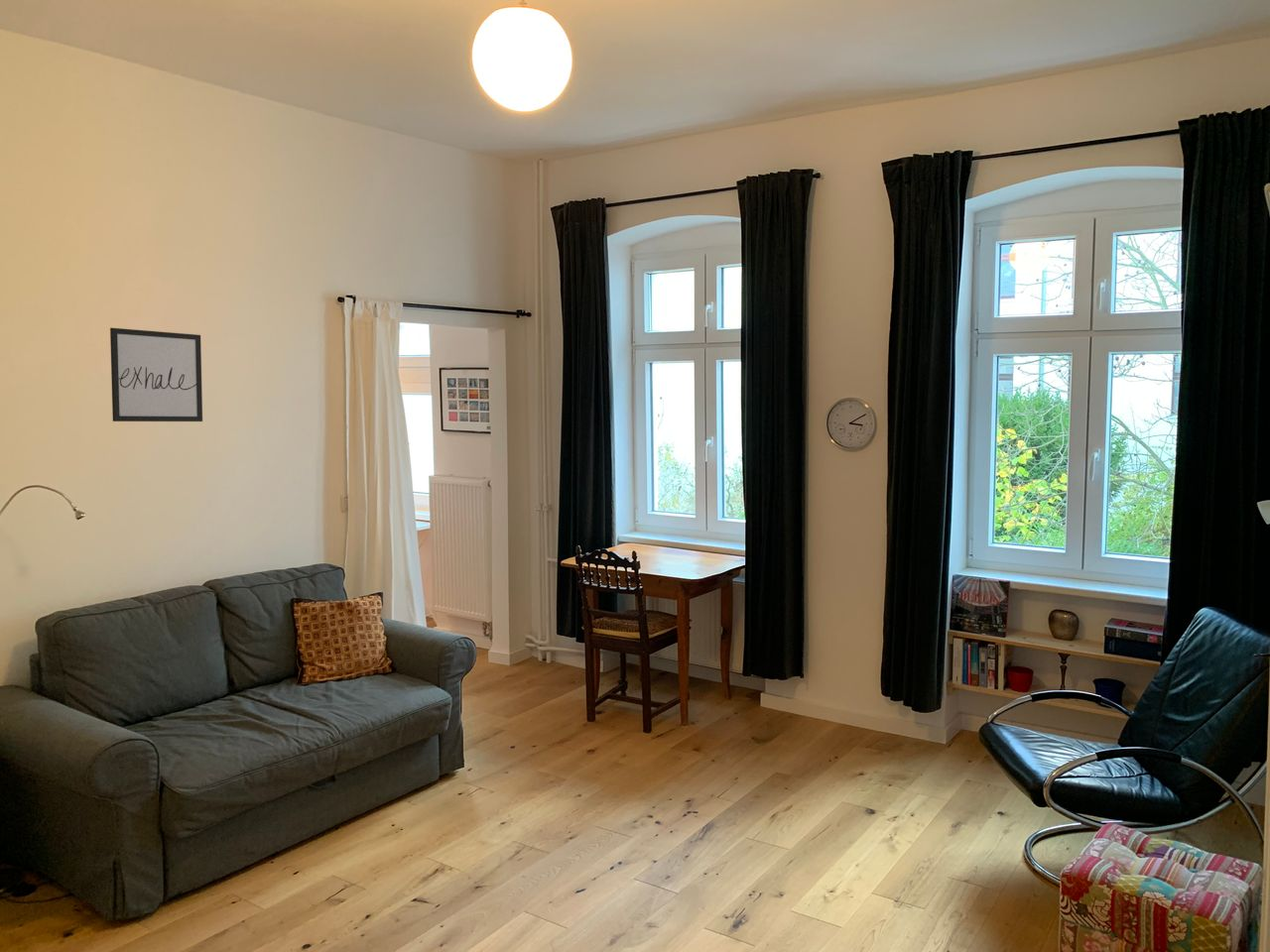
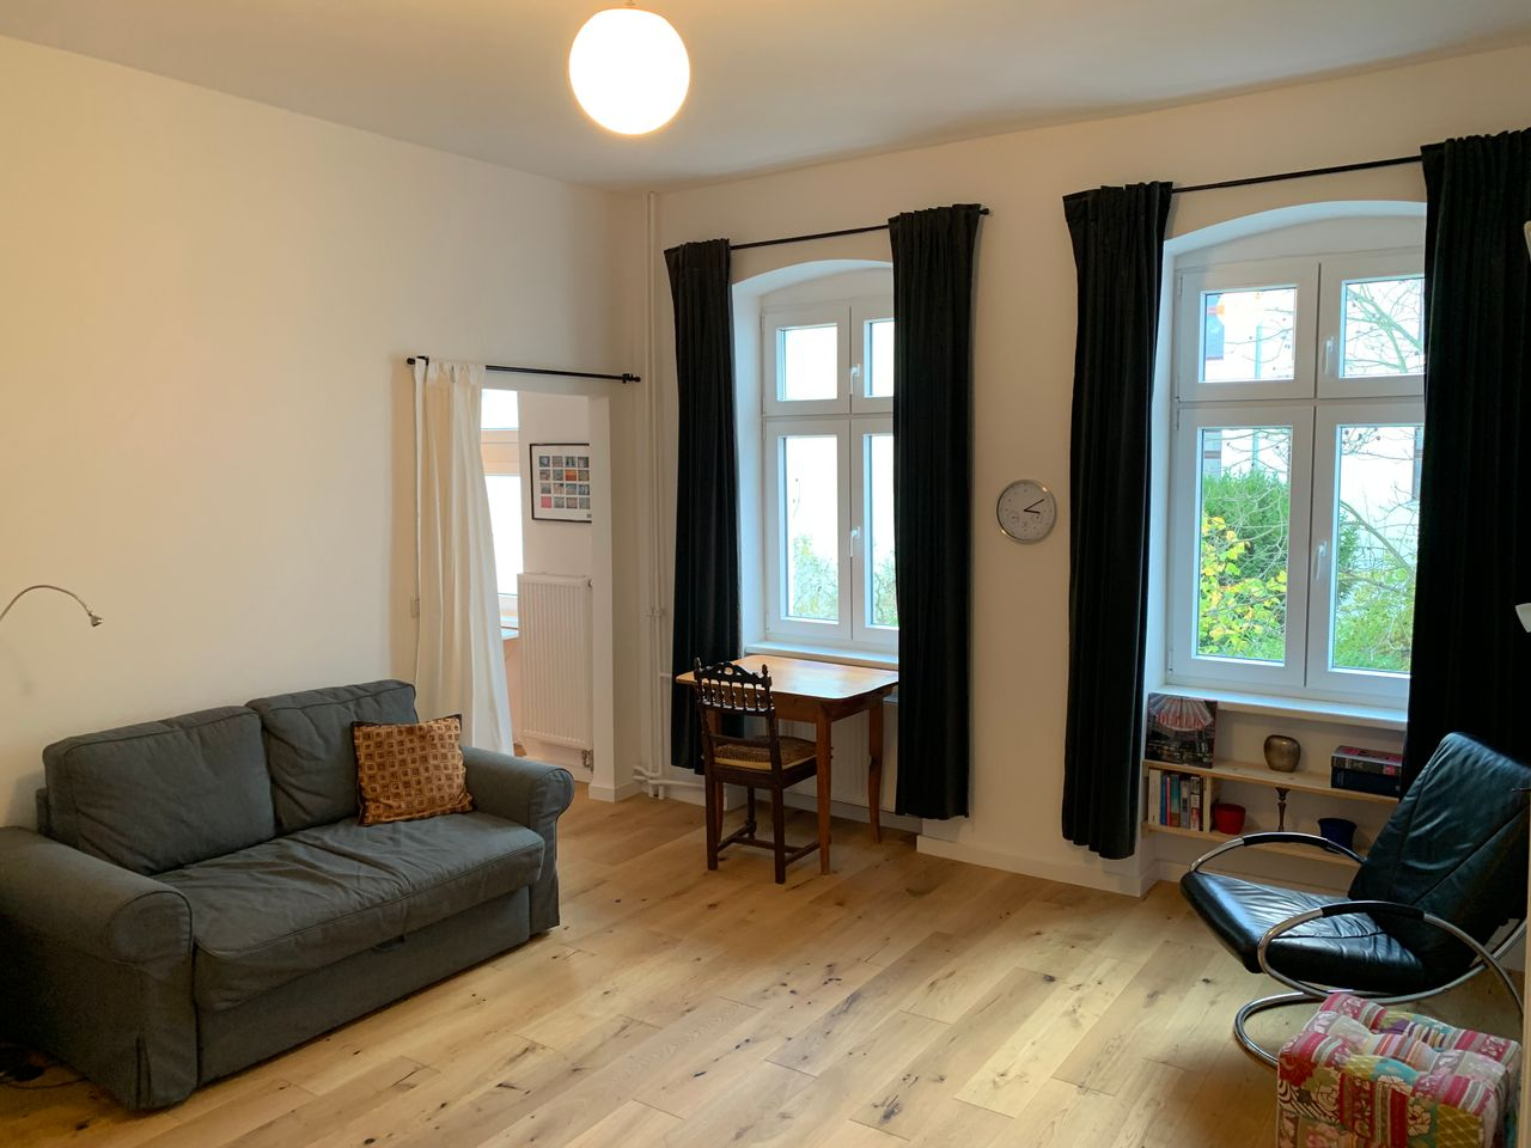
- wall art (158, 376)
